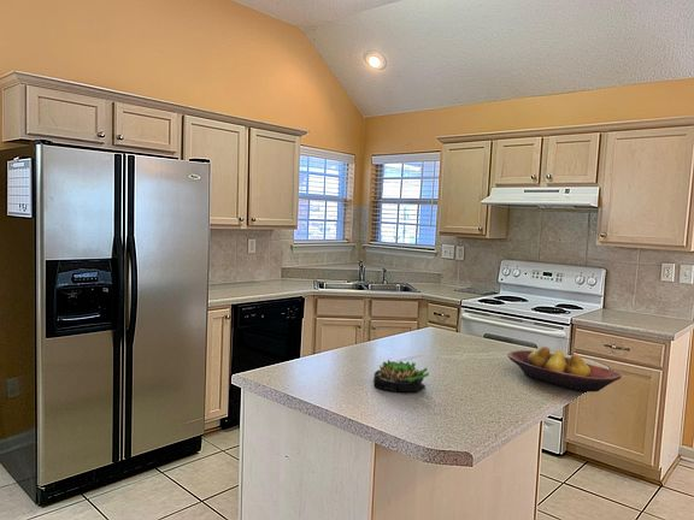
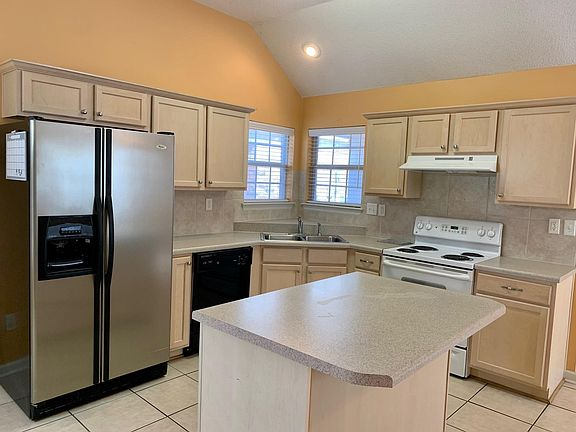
- succulent plant (401, 373)
- fruit bowl (560, 365)
